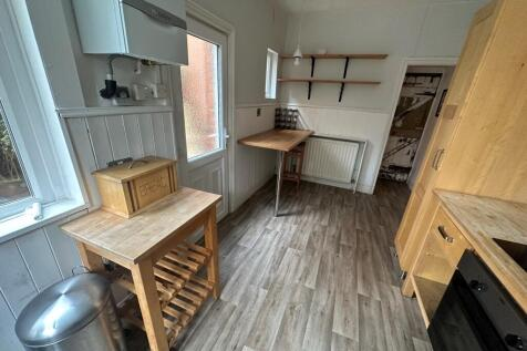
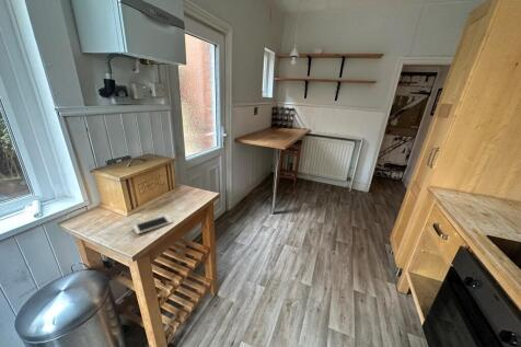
+ cell phone (153, 223)
